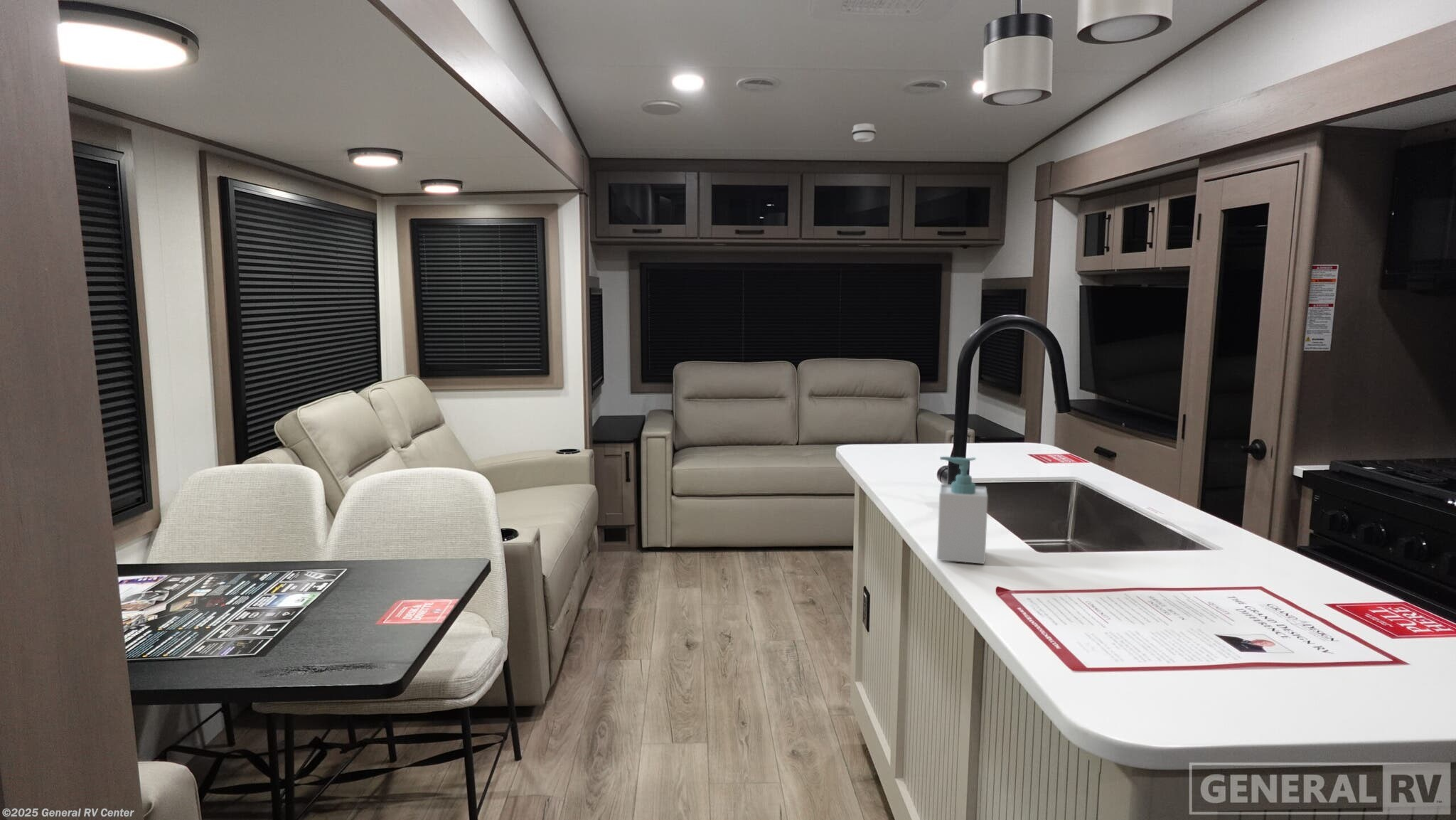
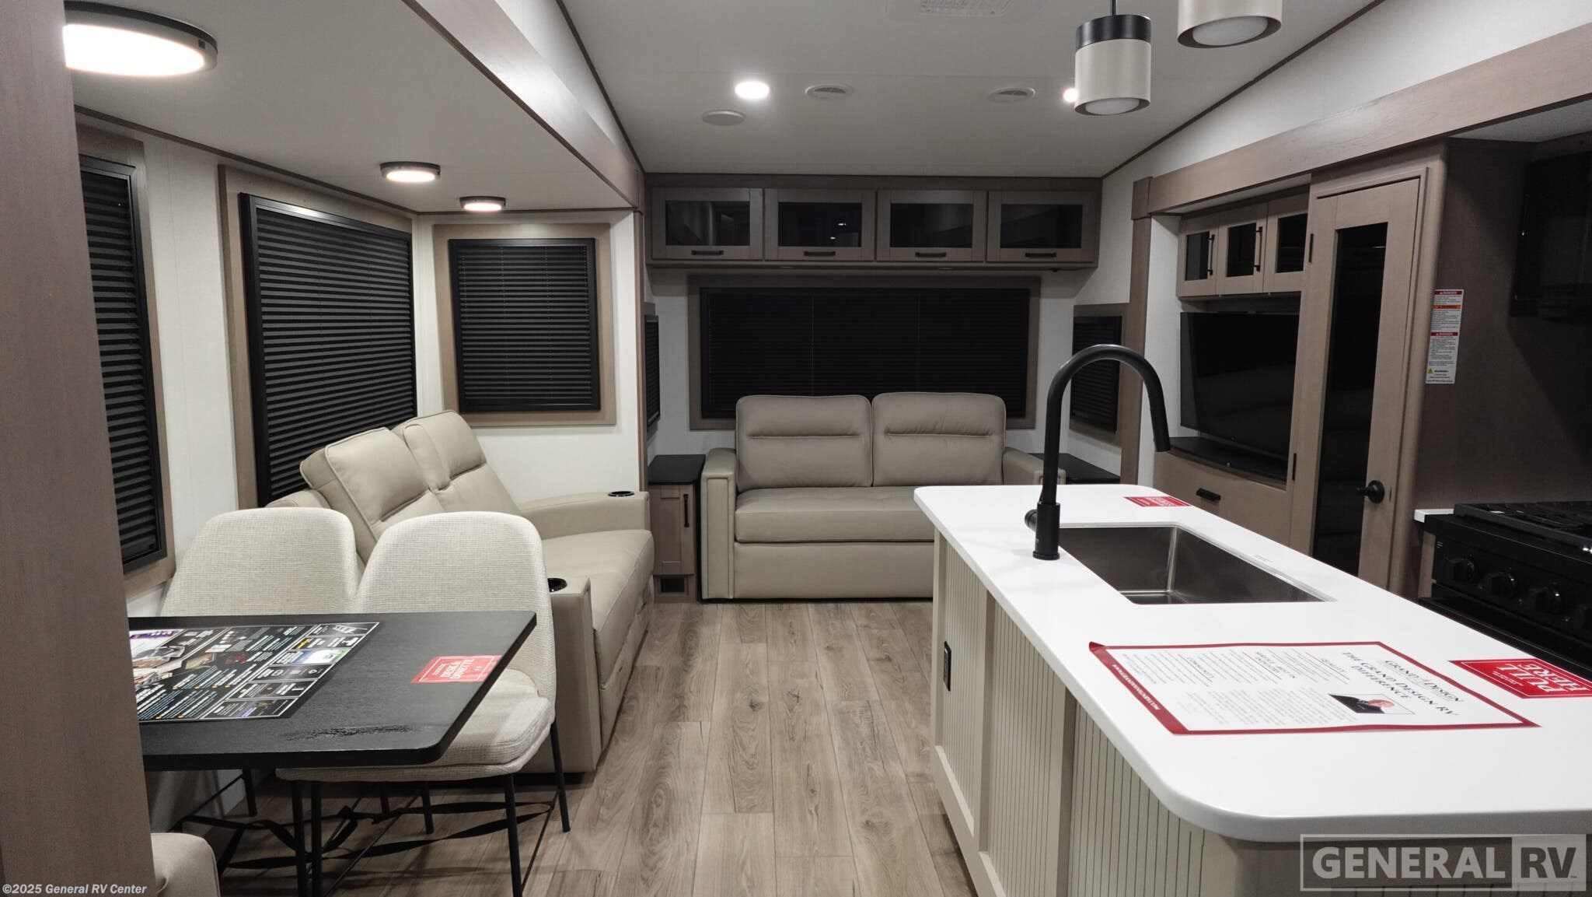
- smoke detector (864, 132)
- soap bottle (962, 506)
